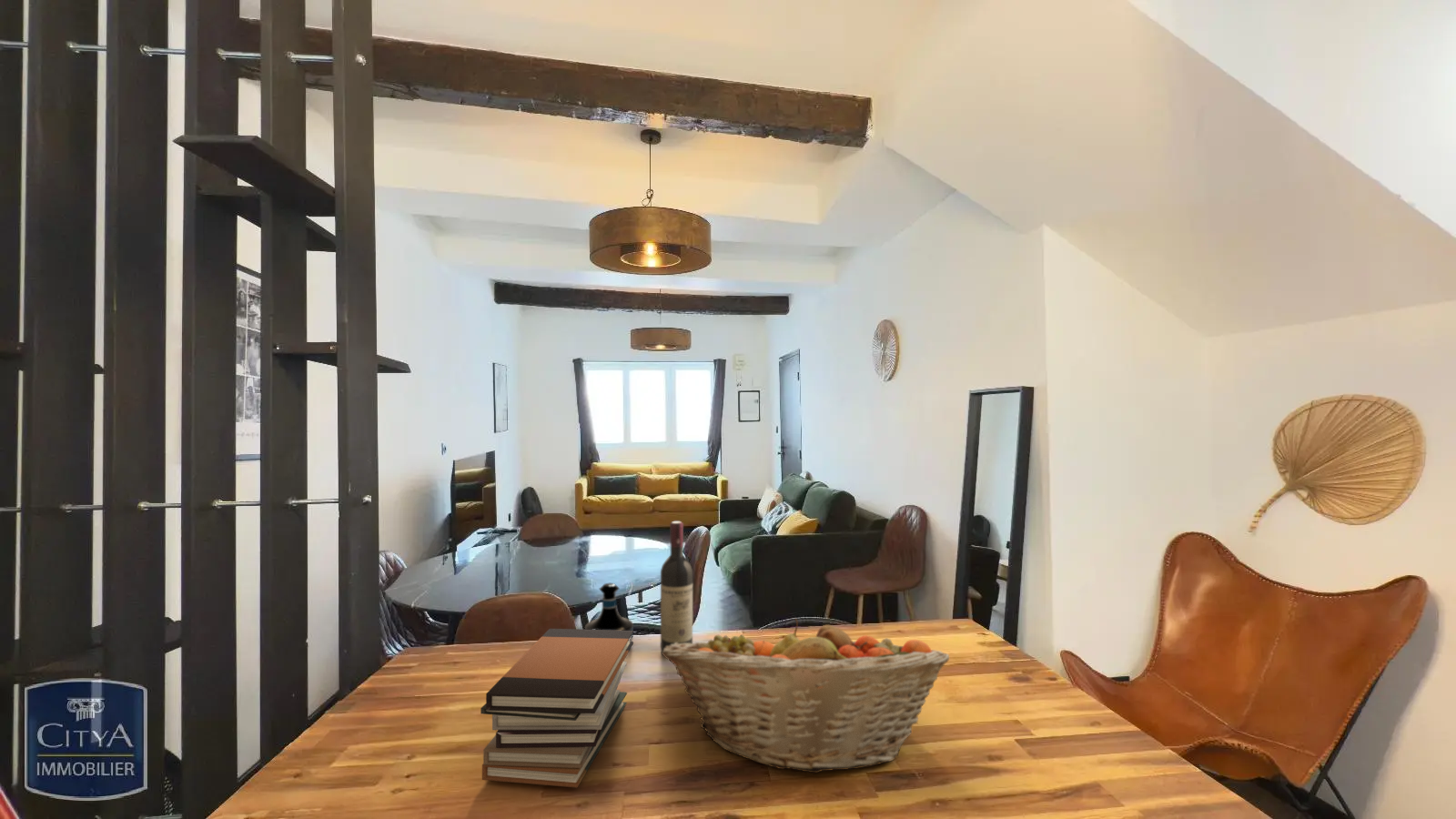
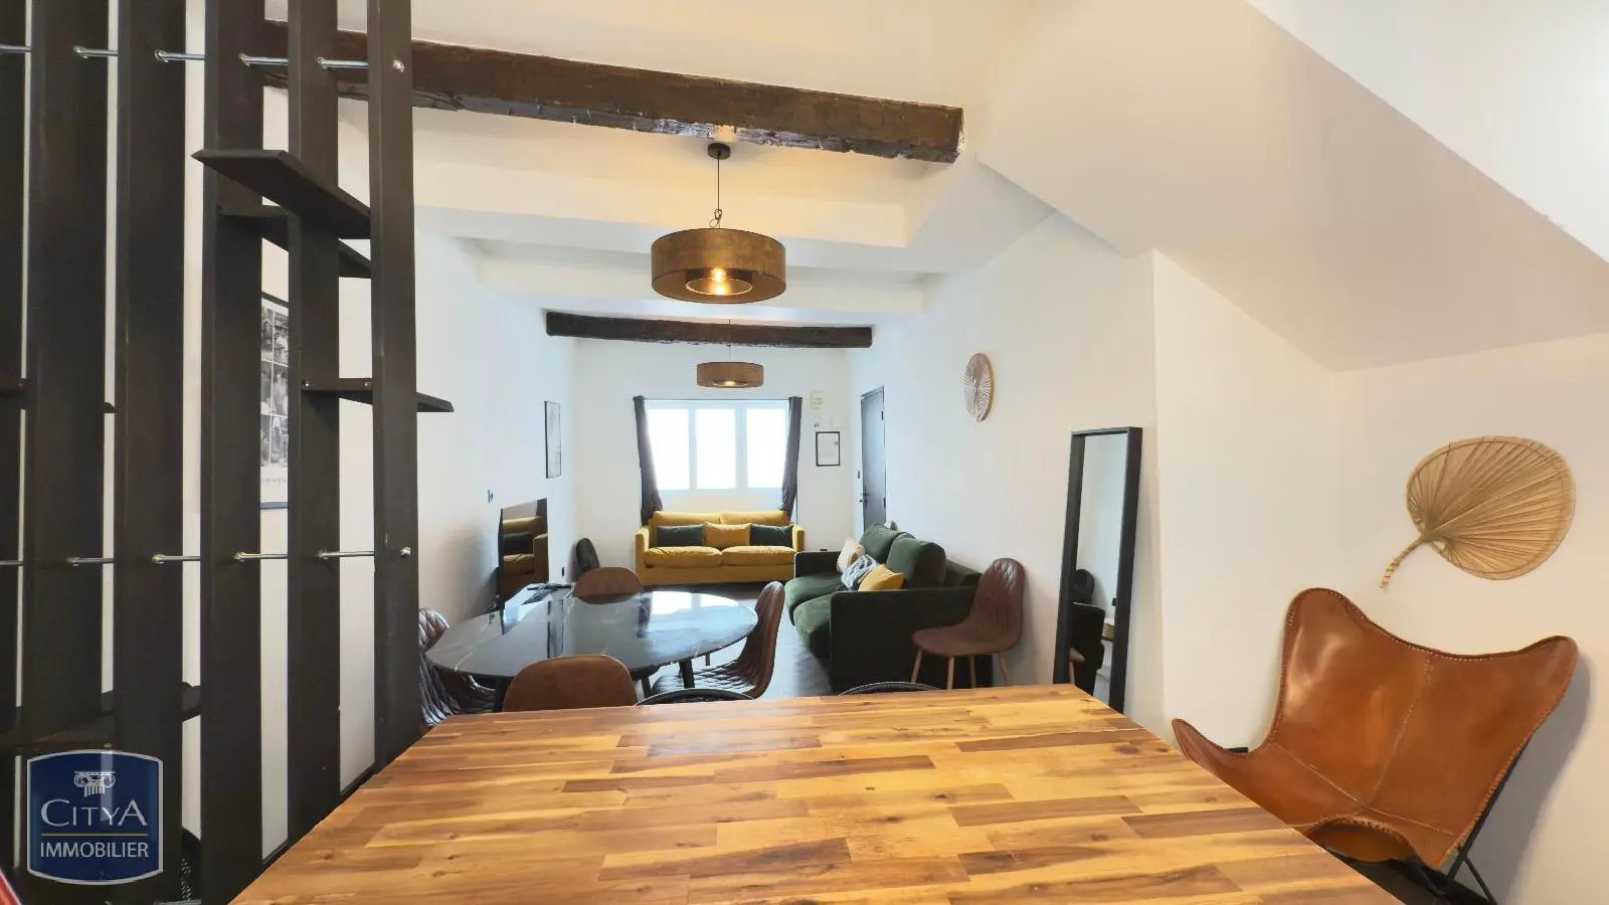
- tequila bottle (609, 613)
- wine bottle (676, 586)
- fruit basket (802, 674)
- book stack (566, 696)
